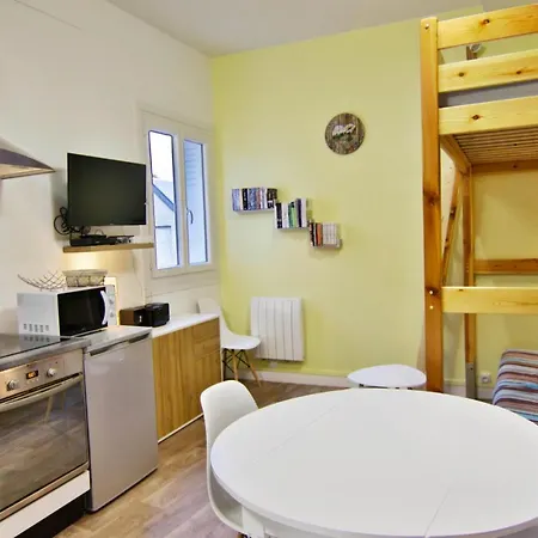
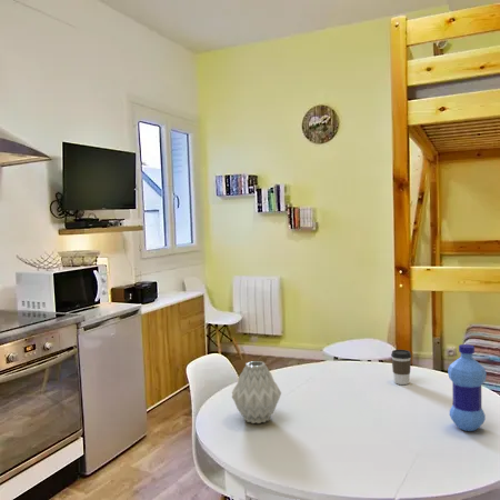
+ coffee cup (401, 367)
+ water bottle (467, 387)
+ vase (256, 391)
